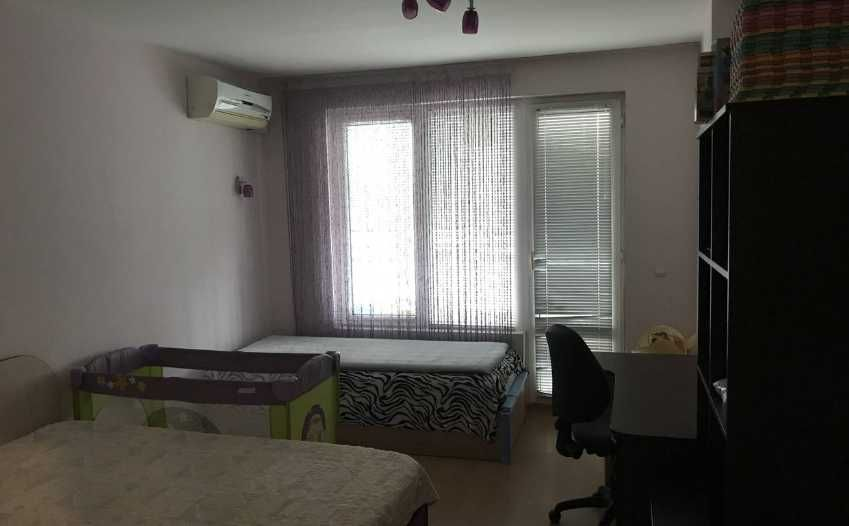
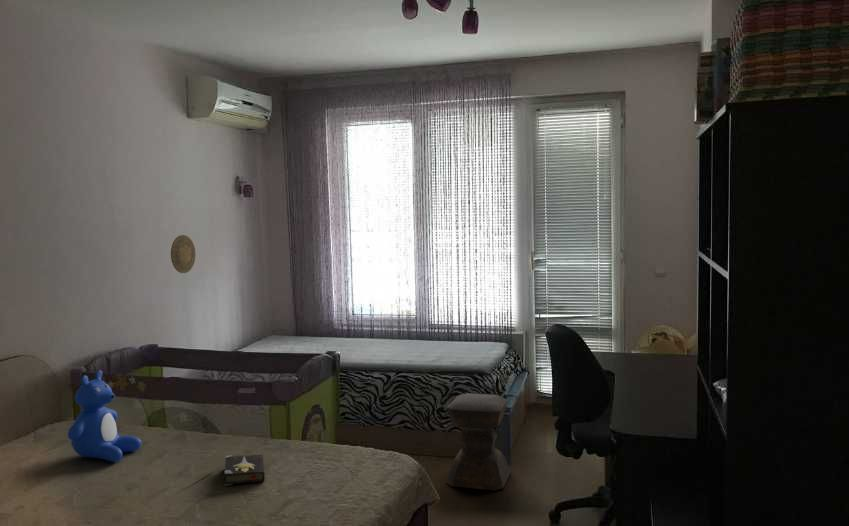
+ decorative plate (184, 254)
+ teddy bear (104, 414)
+ hardback book (244, 467)
+ stool (478, 438)
